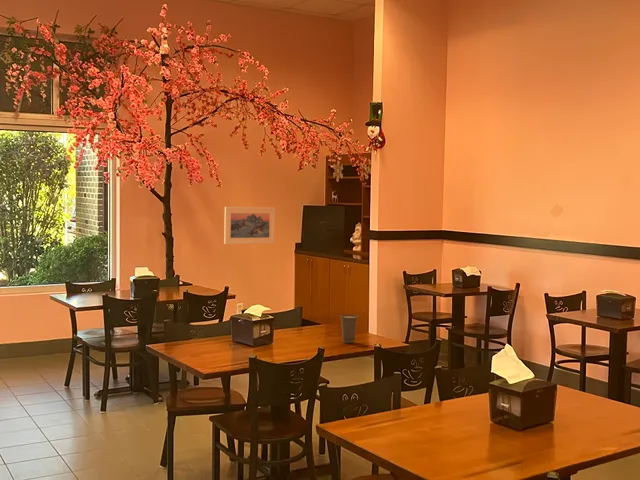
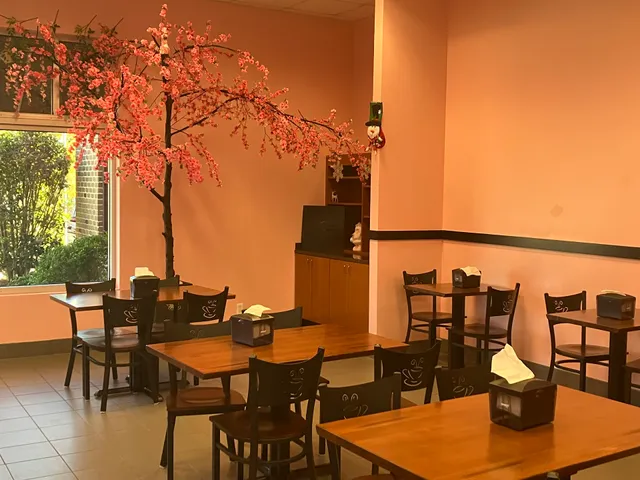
- cup (348, 329)
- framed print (250, 225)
